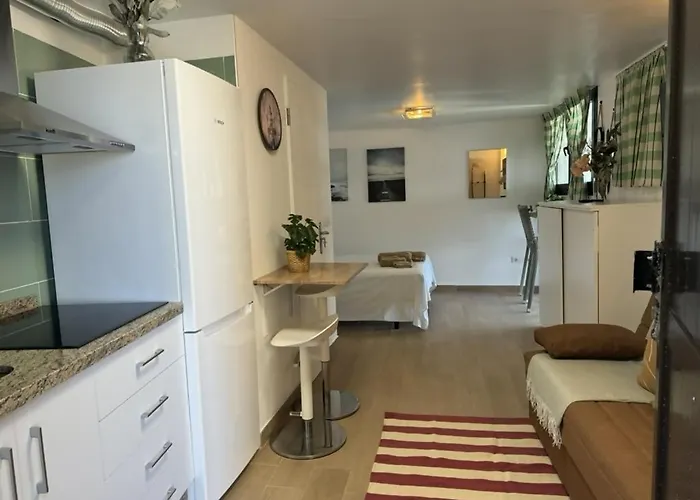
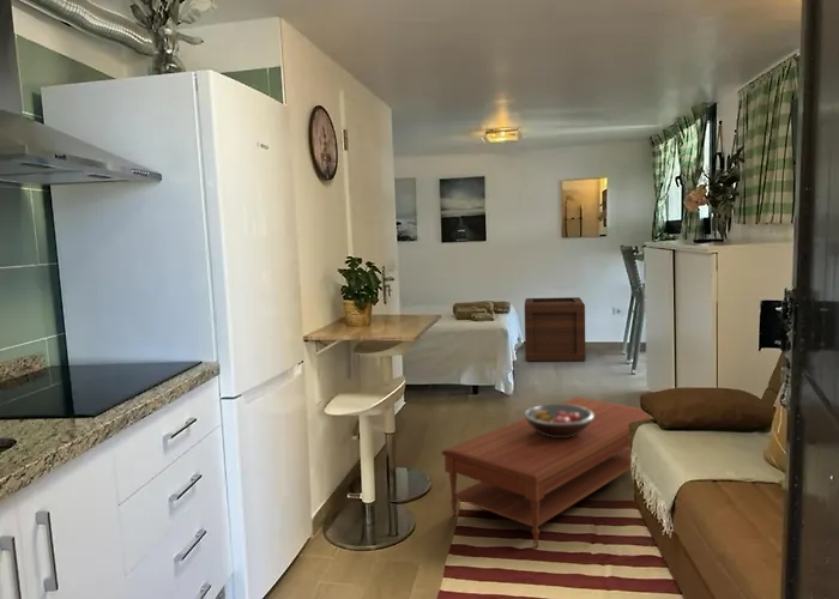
+ coffee table (561, 460)
+ fruit bowl (557, 419)
+ wooden crate (554, 328)
